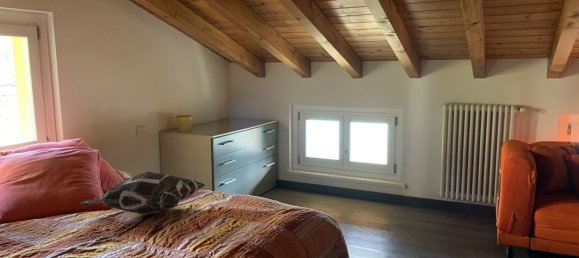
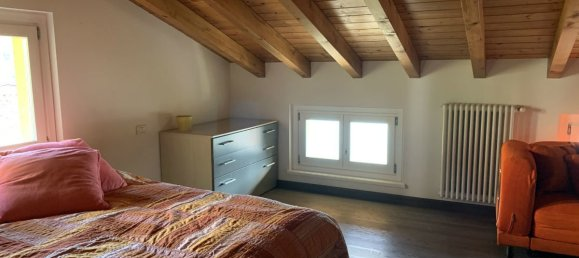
- decorative pillow (147, 193)
